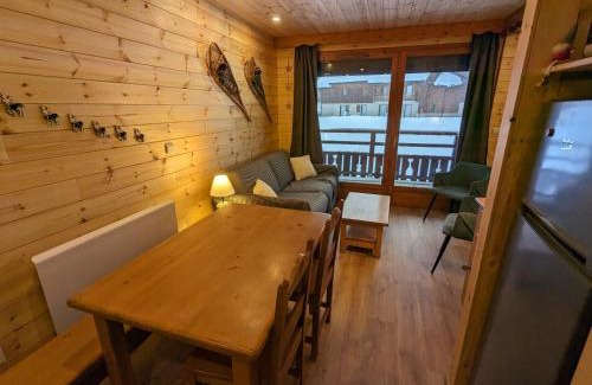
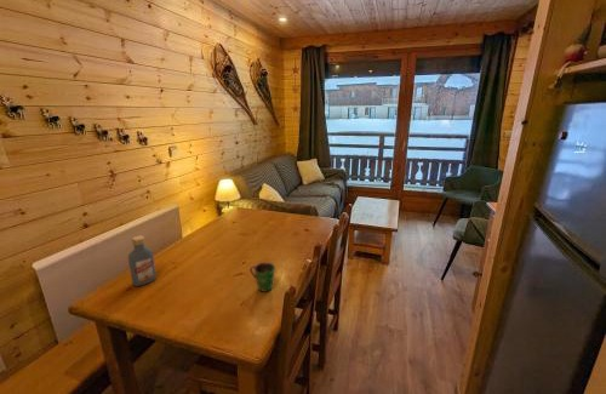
+ cup (262, 276)
+ vodka (141, 259)
